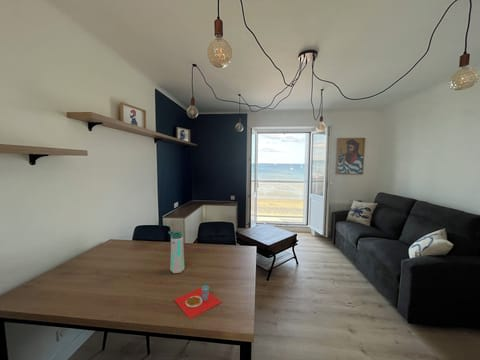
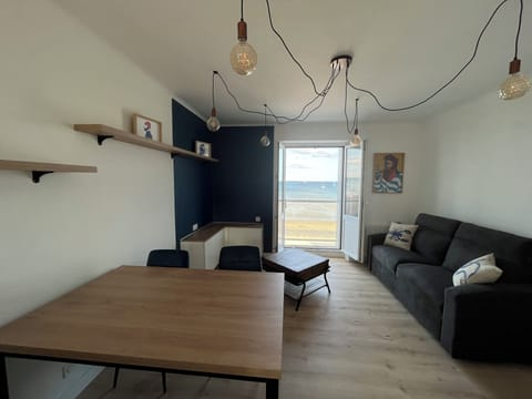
- water bottle (176, 251)
- placemat (197, 295)
